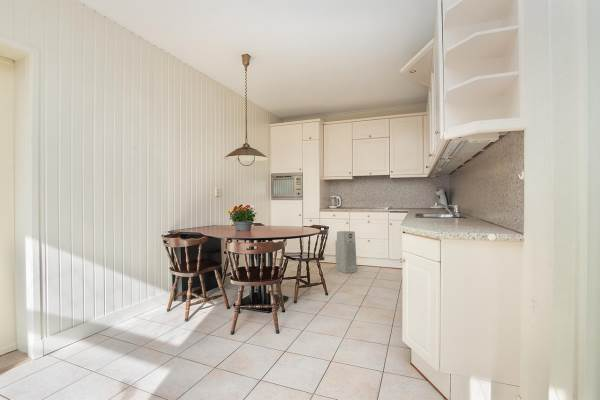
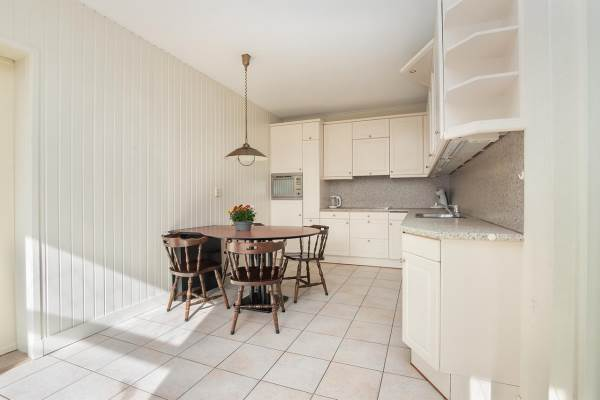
- air purifier (345, 250)
